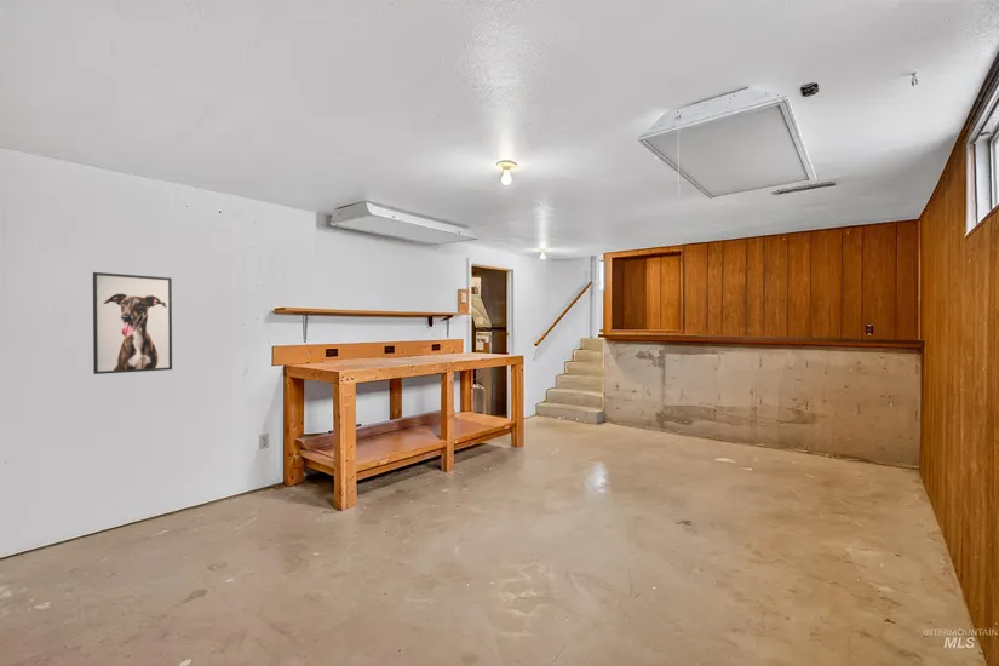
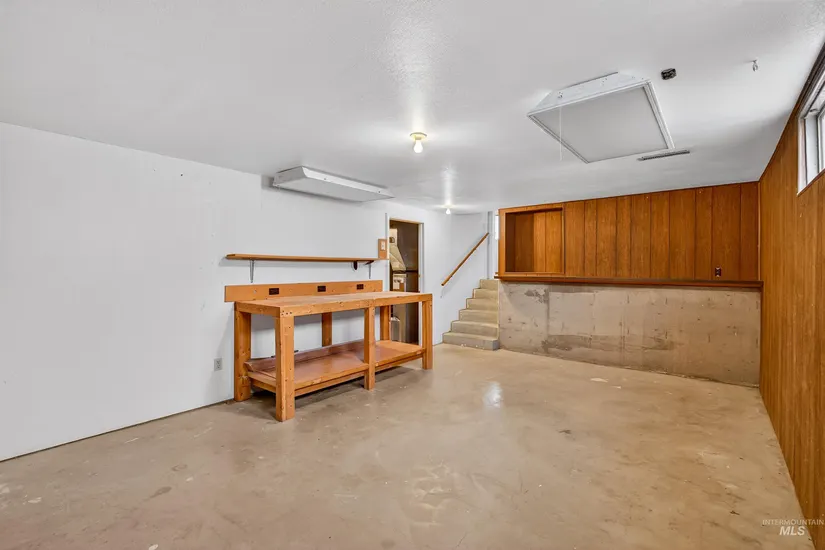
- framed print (134, 323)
